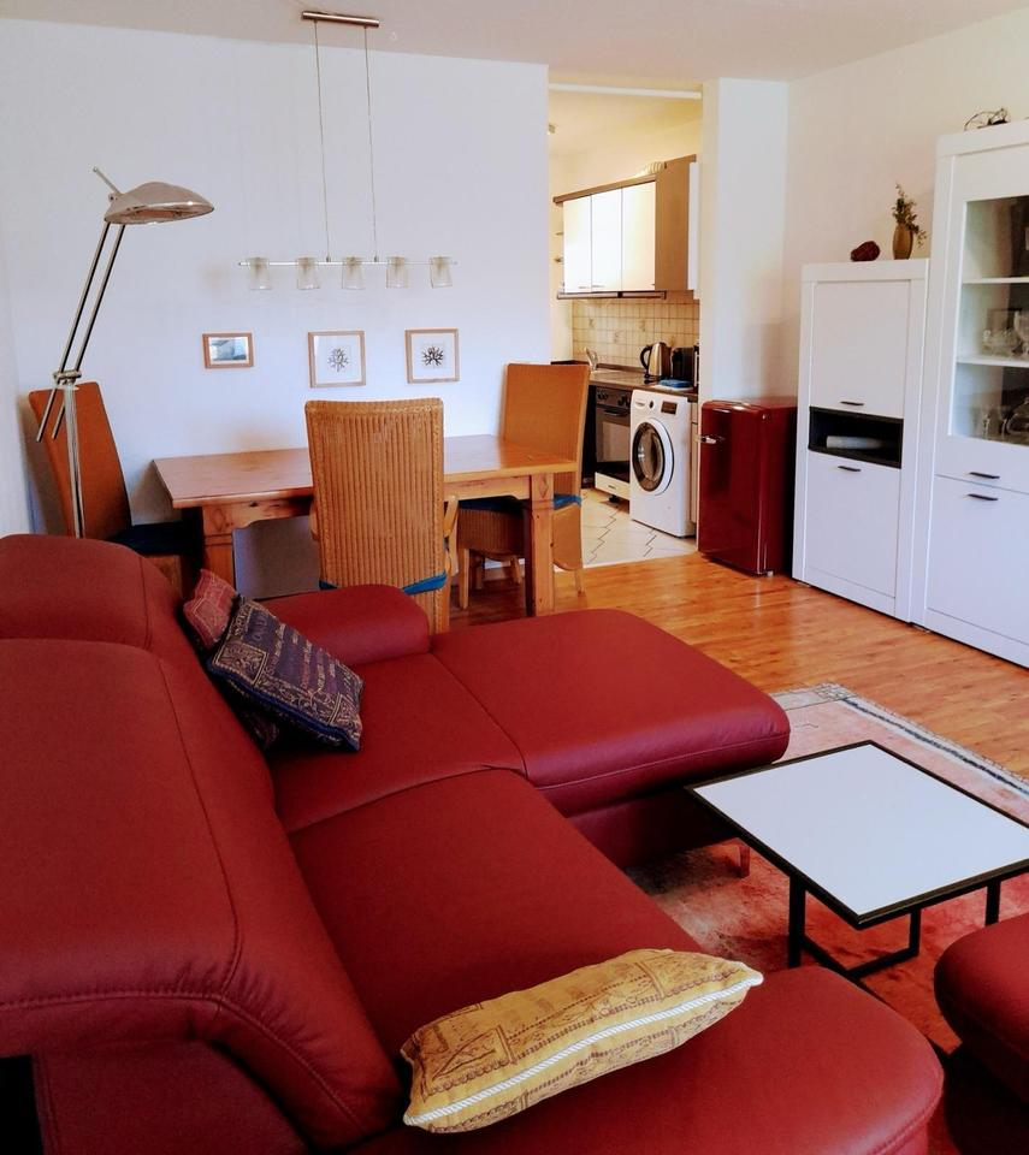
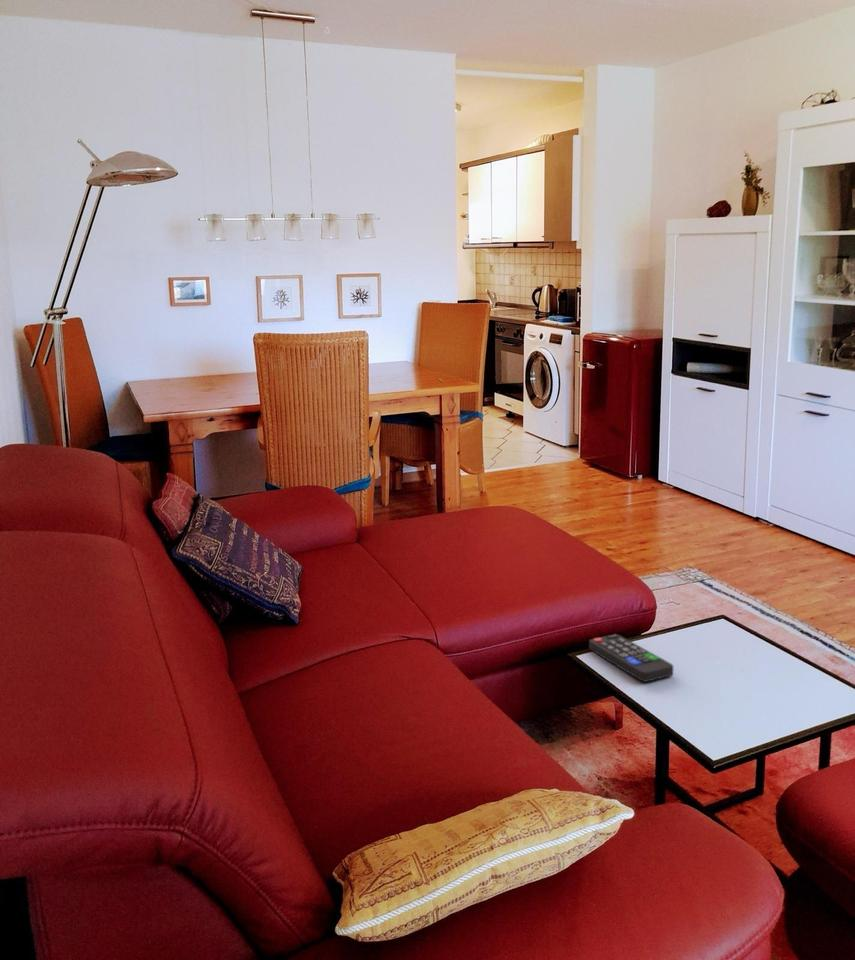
+ remote control (629, 656)
